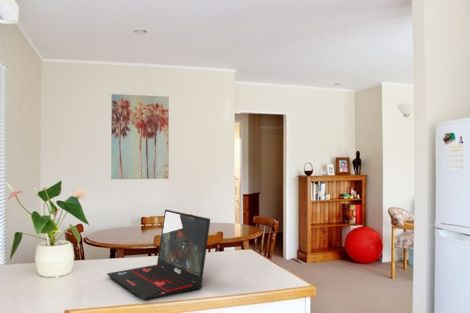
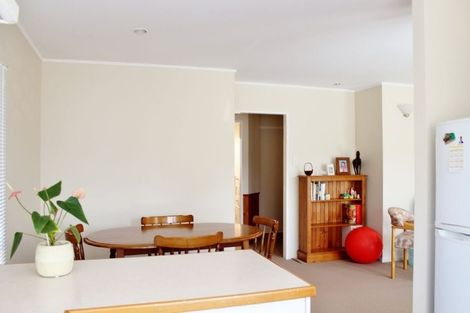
- laptop (159, 248)
- wall art (140, 137)
